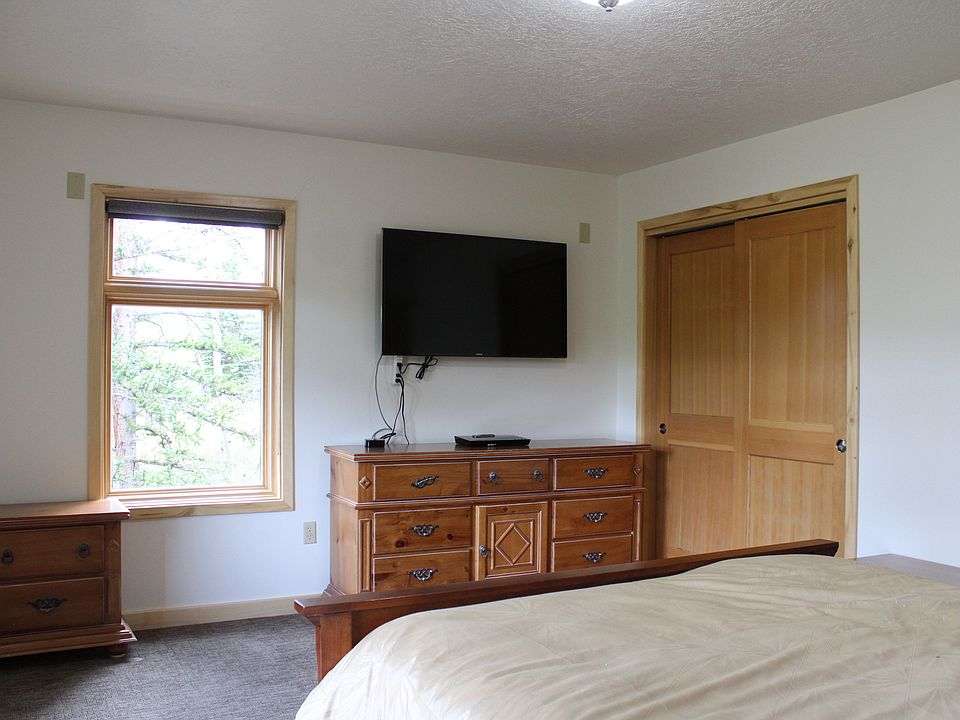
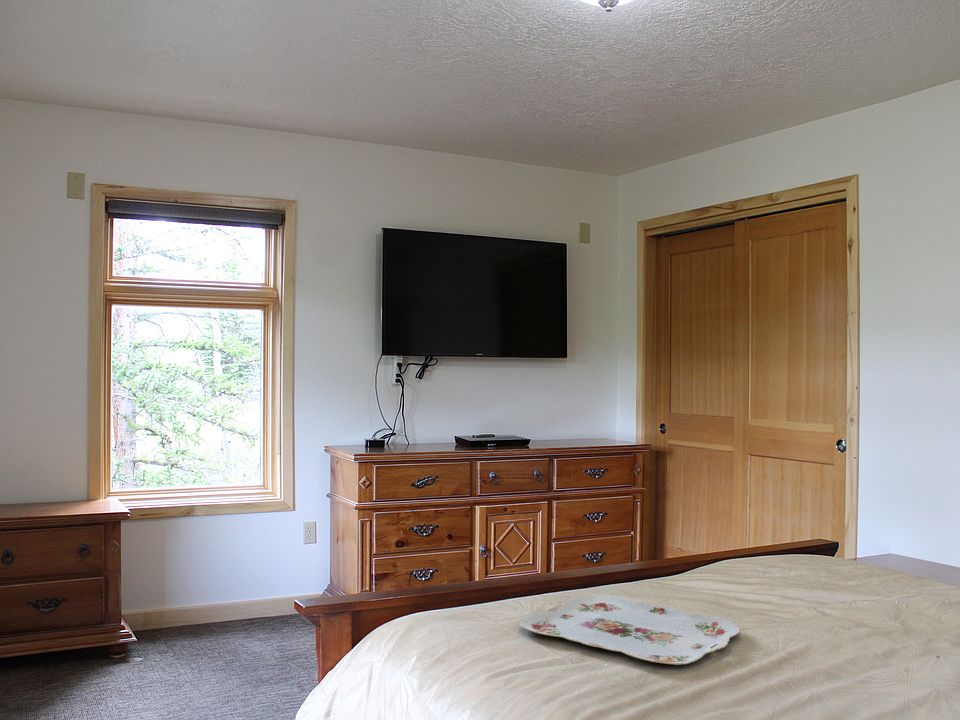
+ serving tray (628, 627)
